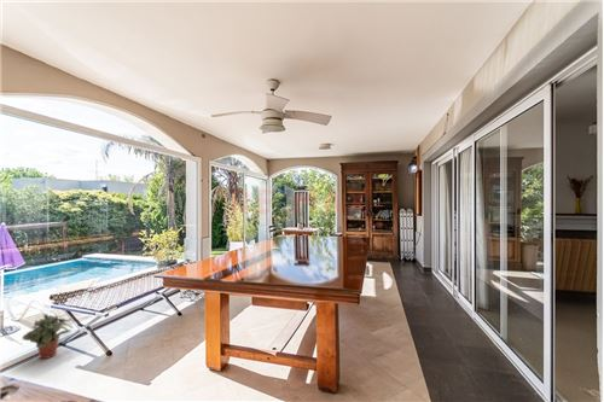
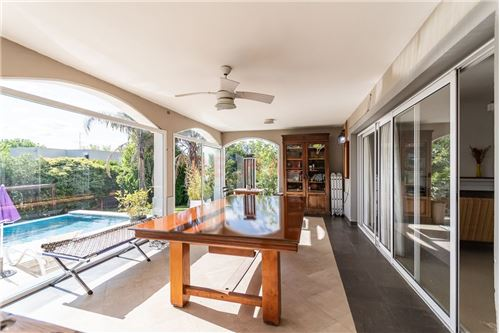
- potted plant (48, 334)
